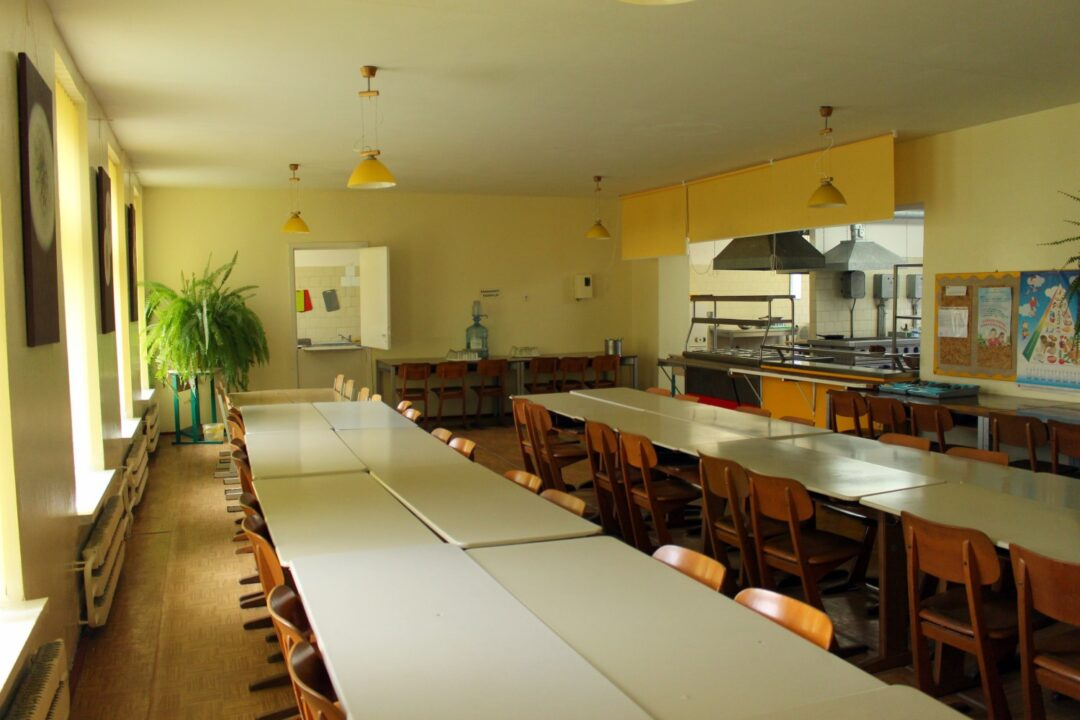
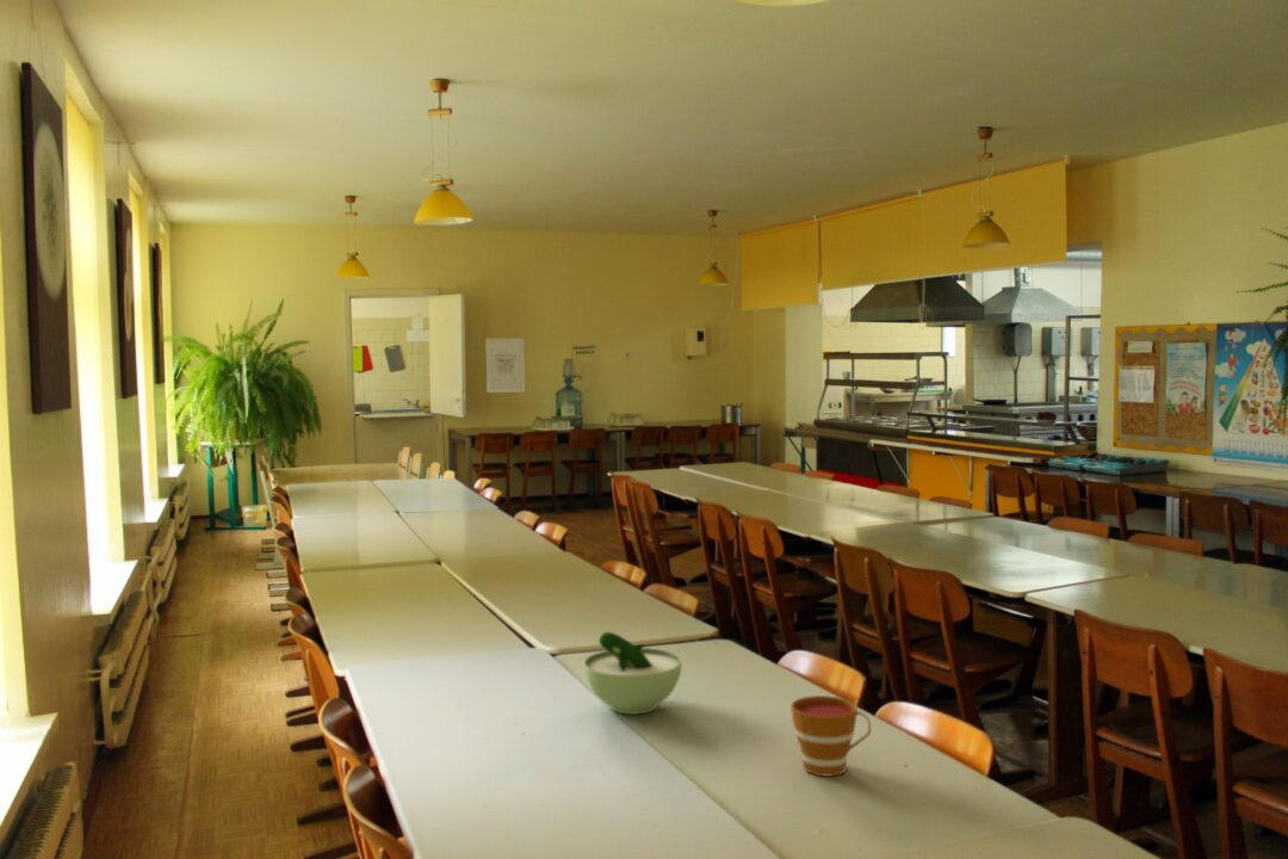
+ cup (830, 736)
+ wall art (504, 365)
+ soup bowl (632, 669)
